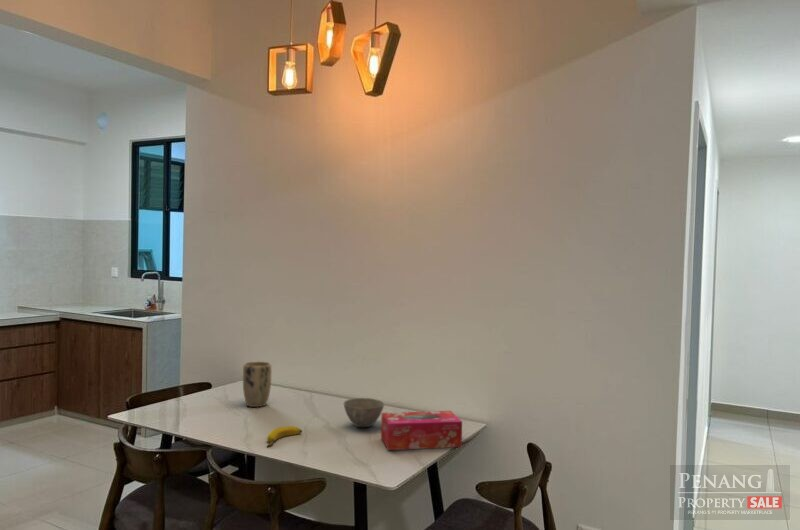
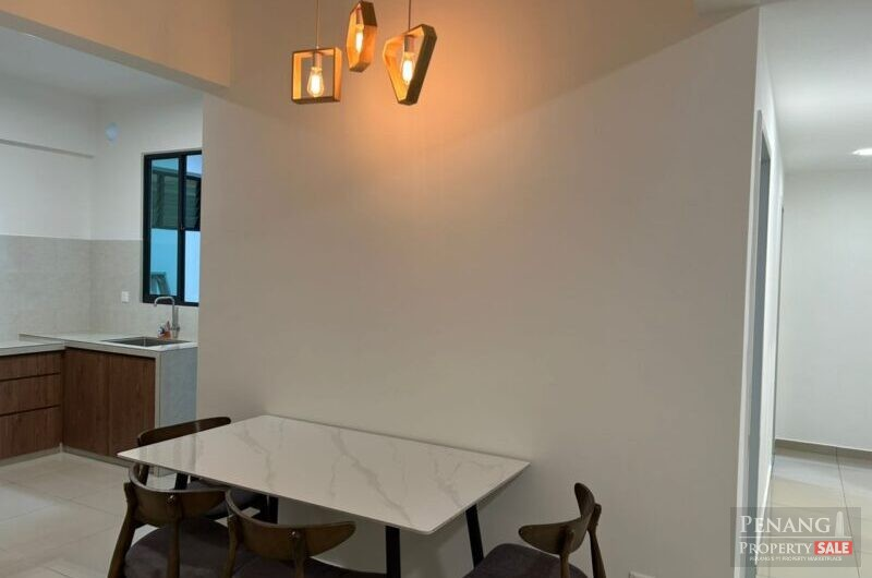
- bowl (363, 414)
- banana (280, 434)
- tissue box (420, 429)
- plant pot (256, 384)
